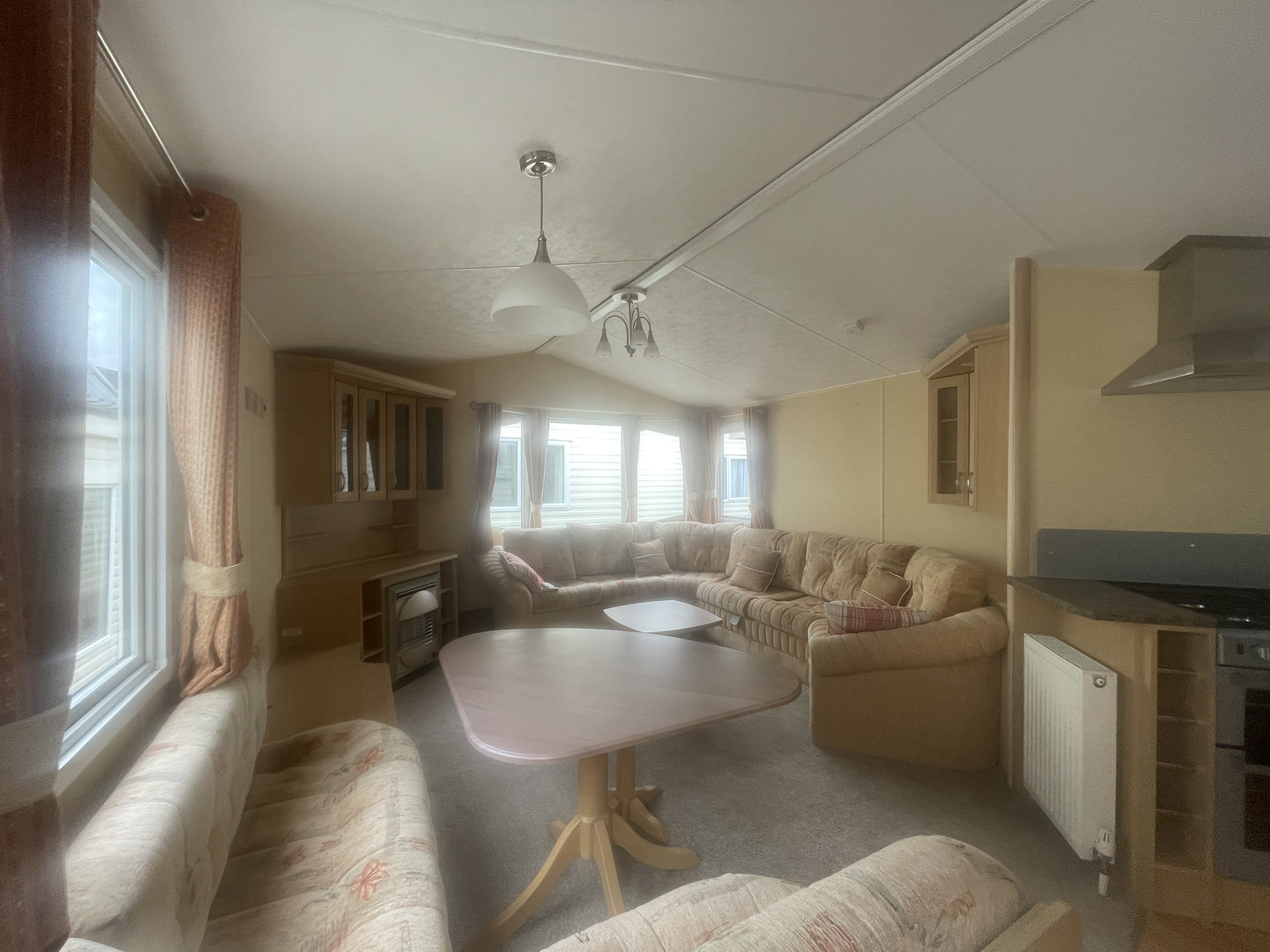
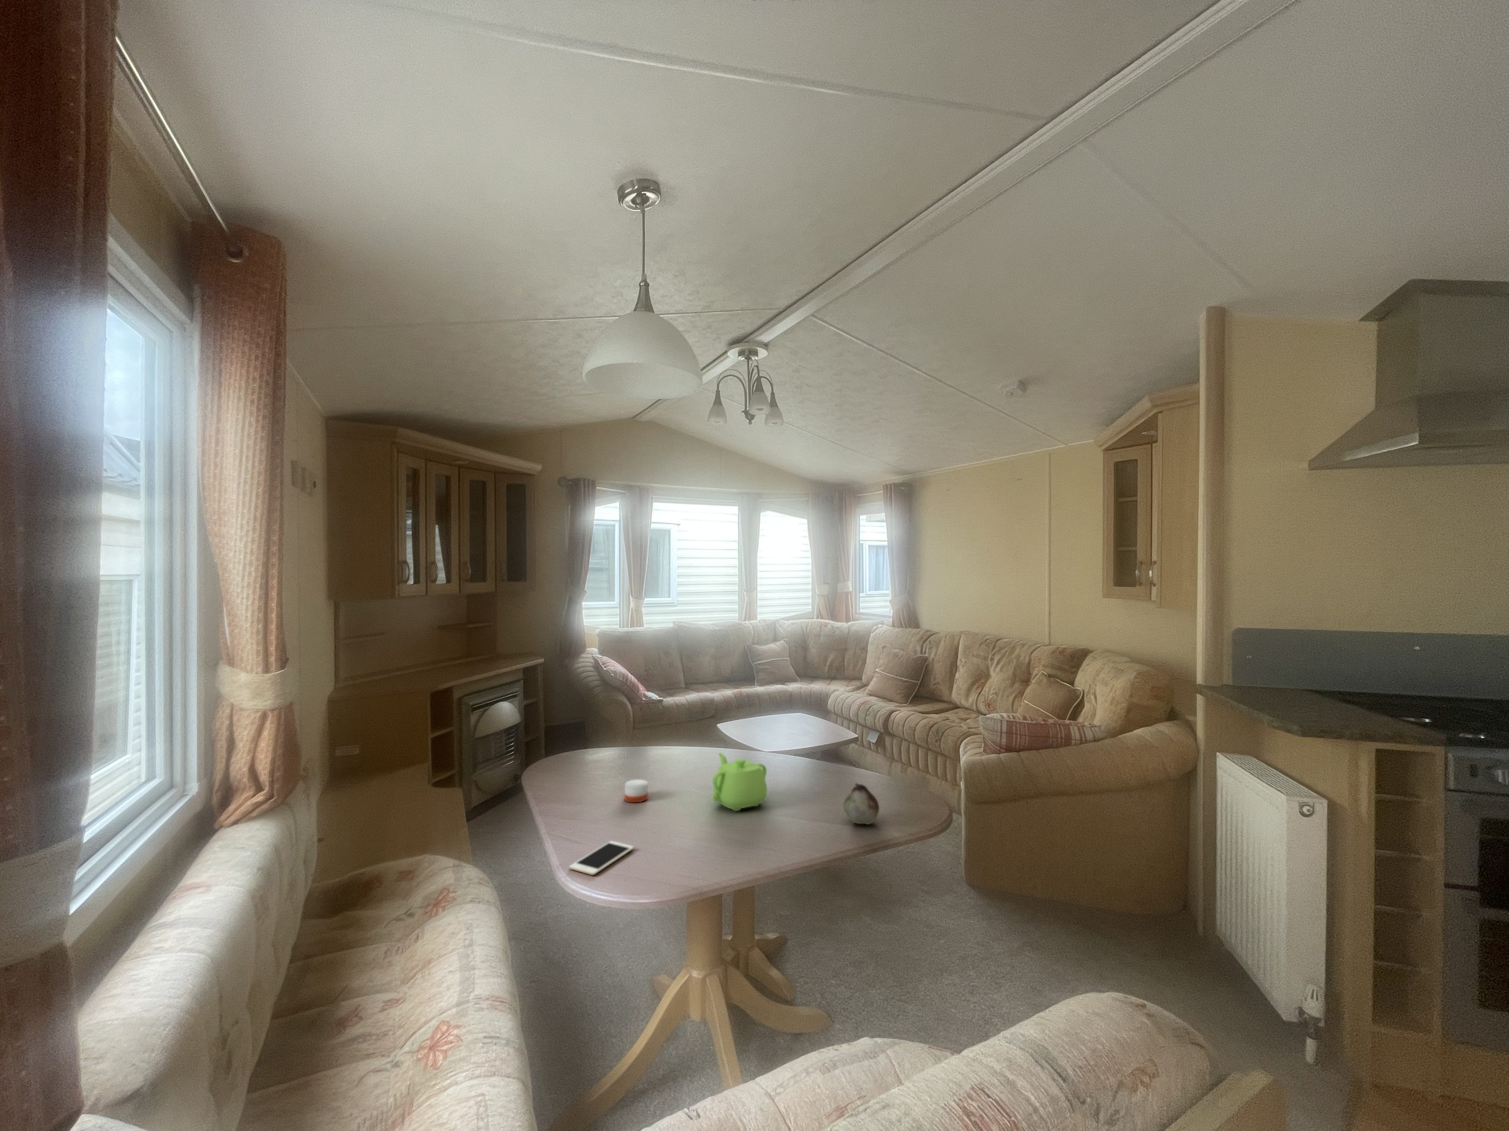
+ cell phone (602, 857)
+ fruit (861, 801)
+ candle (636, 782)
+ teapot (735, 778)
